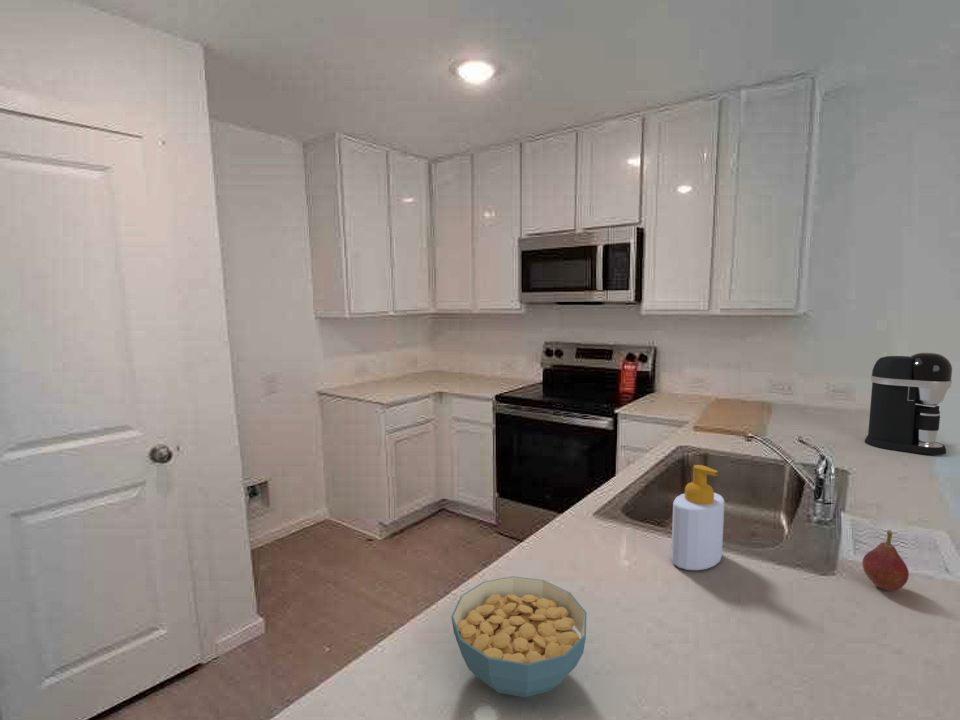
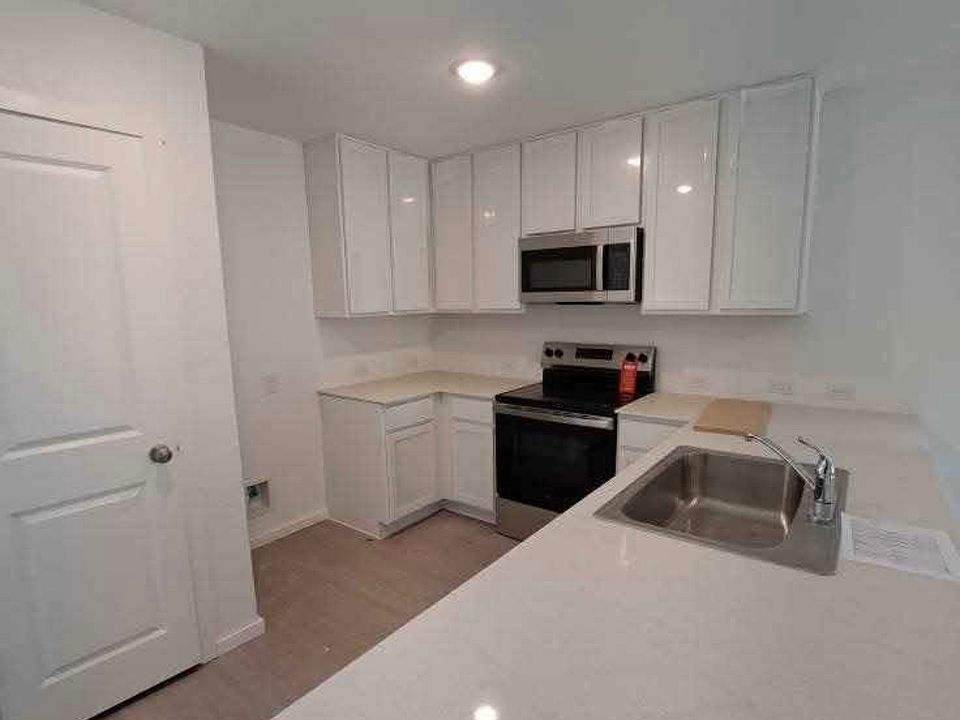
- fruit (886, 557)
- soap bottle (698, 513)
- coffee maker (907, 400)
- cereal bowl (519, 644)
